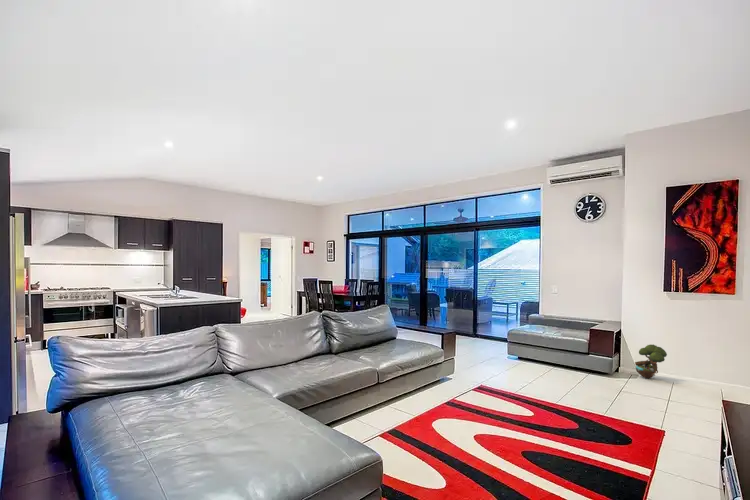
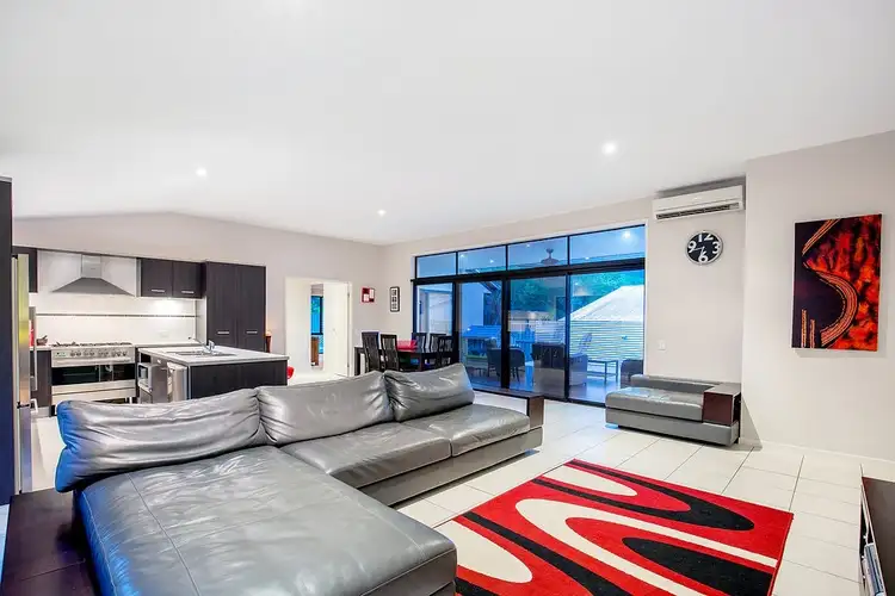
- decorative tree (649, 361)
